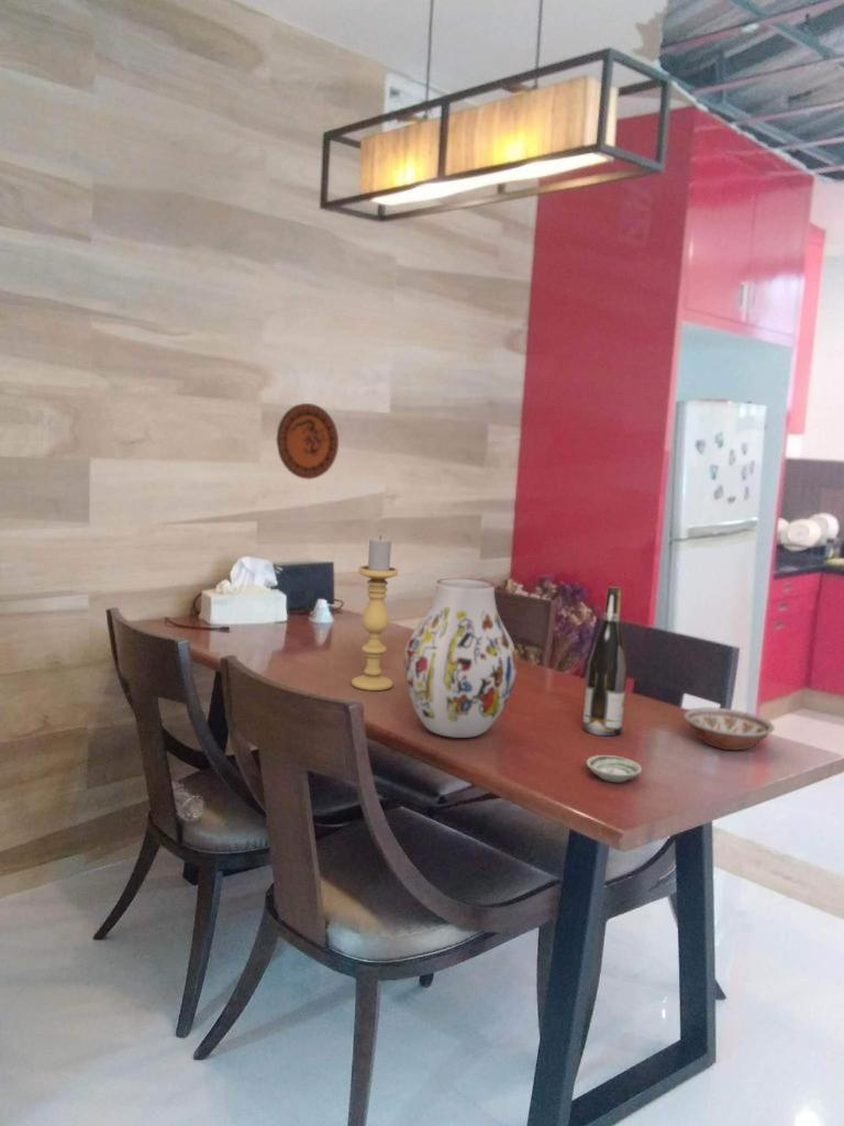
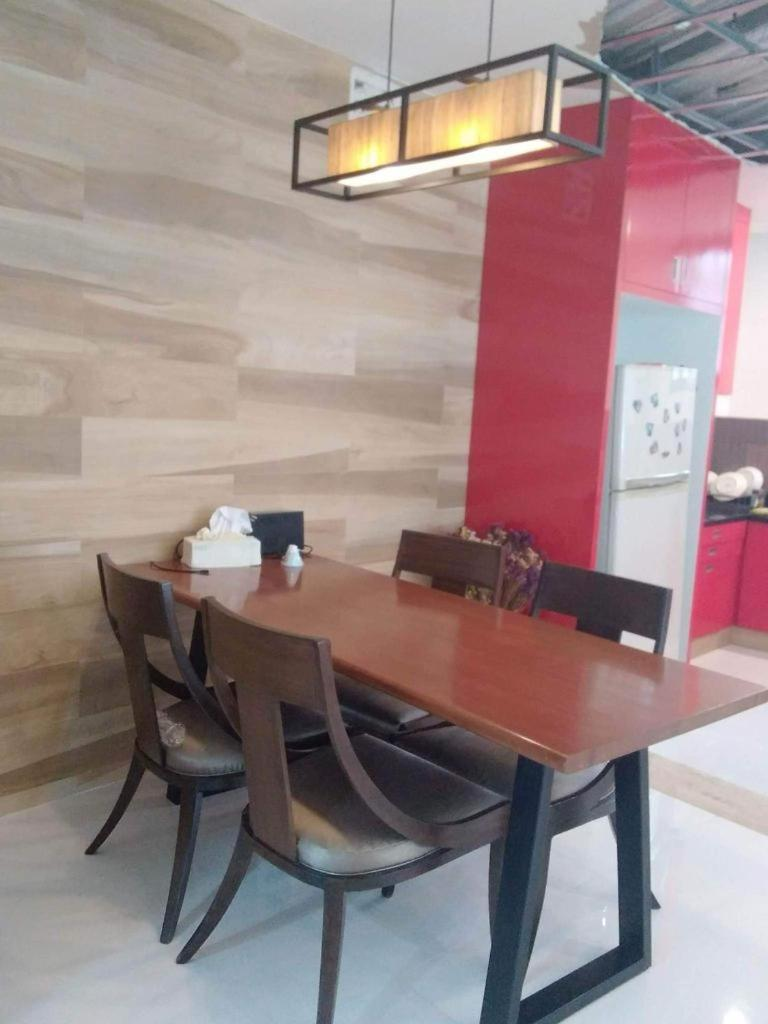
- decorative plate (307, 441)
- wine bottle (608, 659)
- bowl (726, 731)
- vase (460, 658)
- candle holder (376, 610)
- saucer (613, 770)
